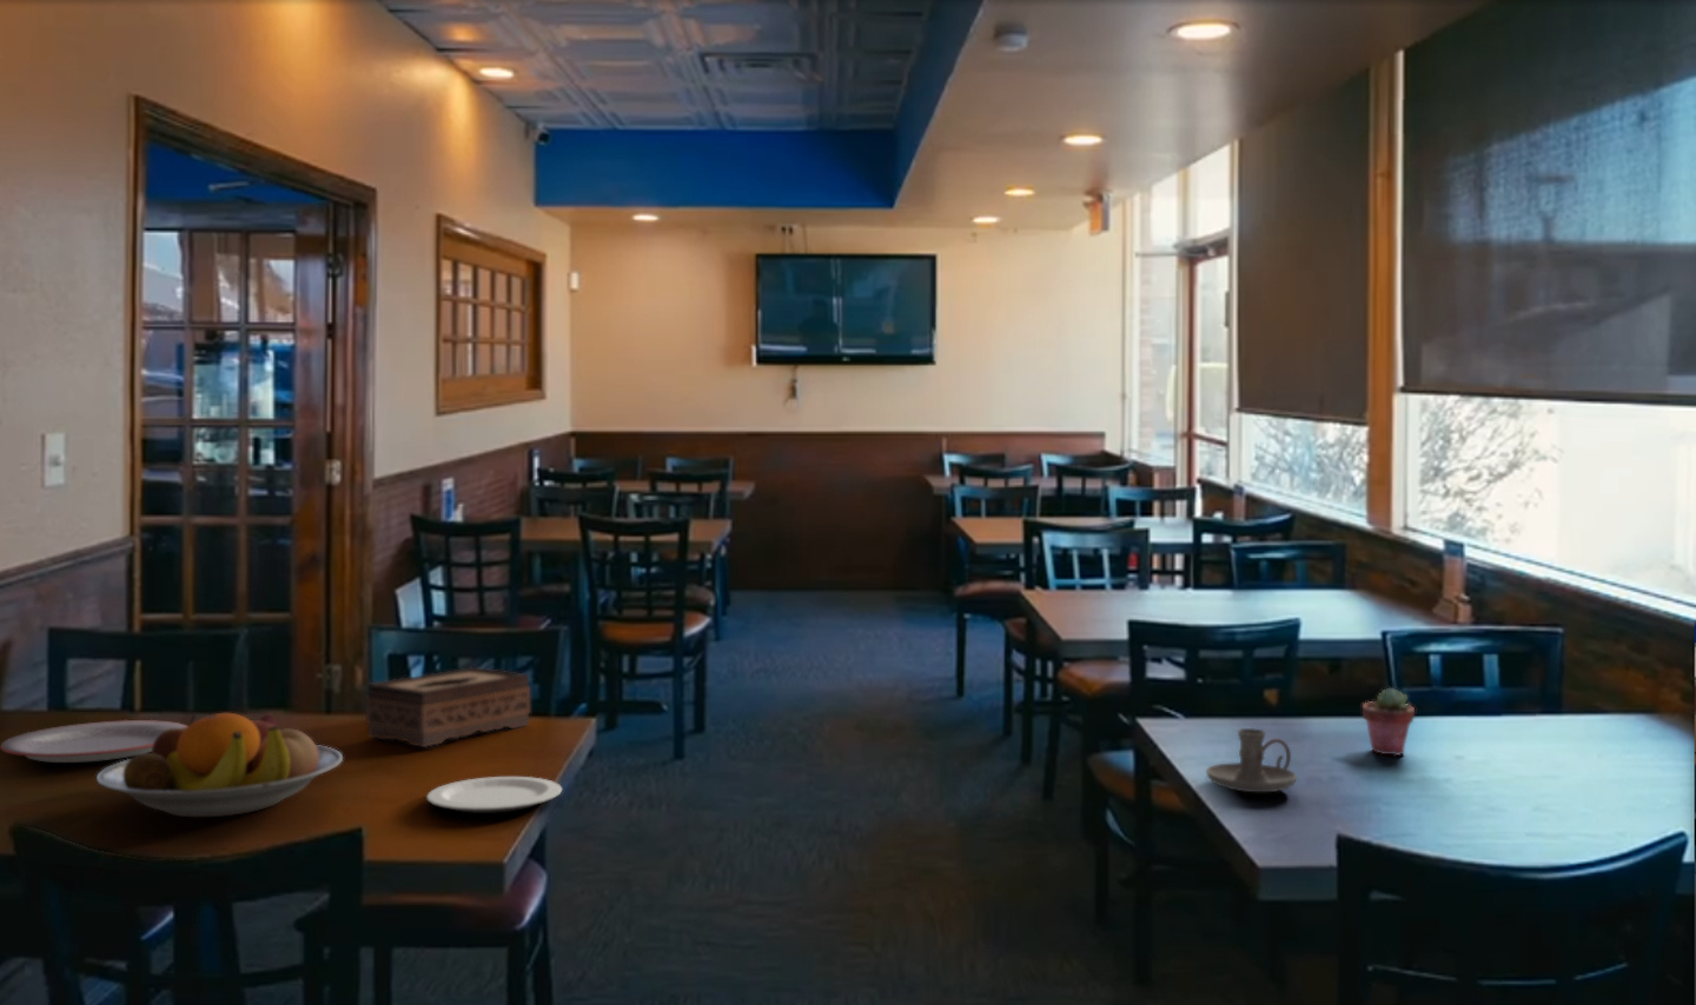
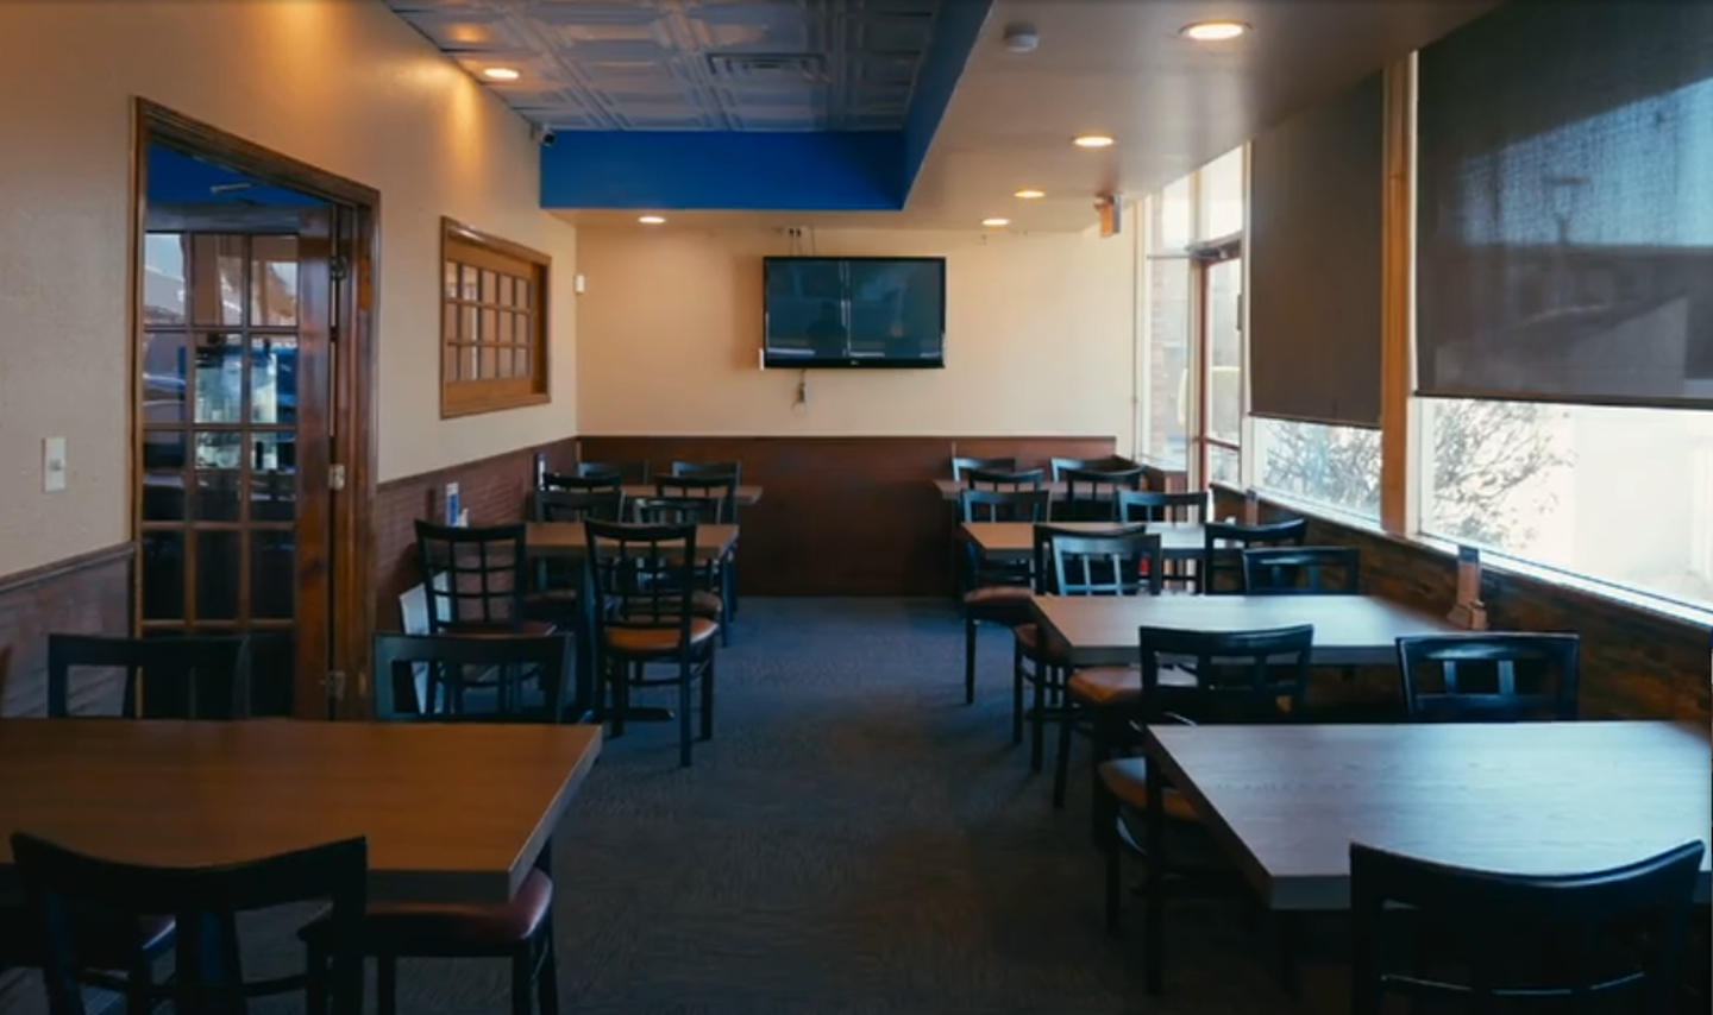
- plate (494, 796)
- candle holder (1257, 757)
- potted succulent (1387, 719)
- tissue box (450, 705)
- fruit bowl (224, 755)
- plate (98, 743)
